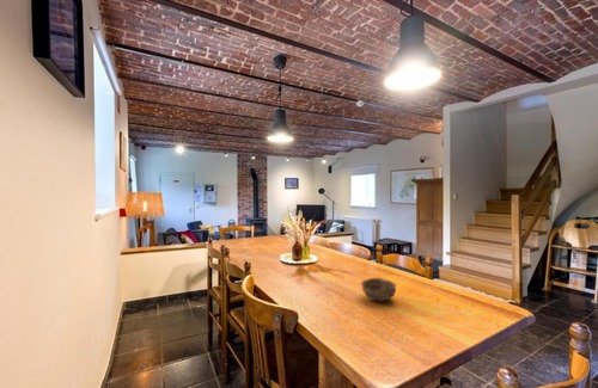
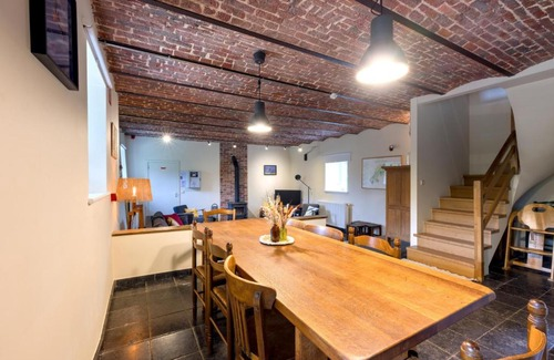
- bowl (378, 290)
